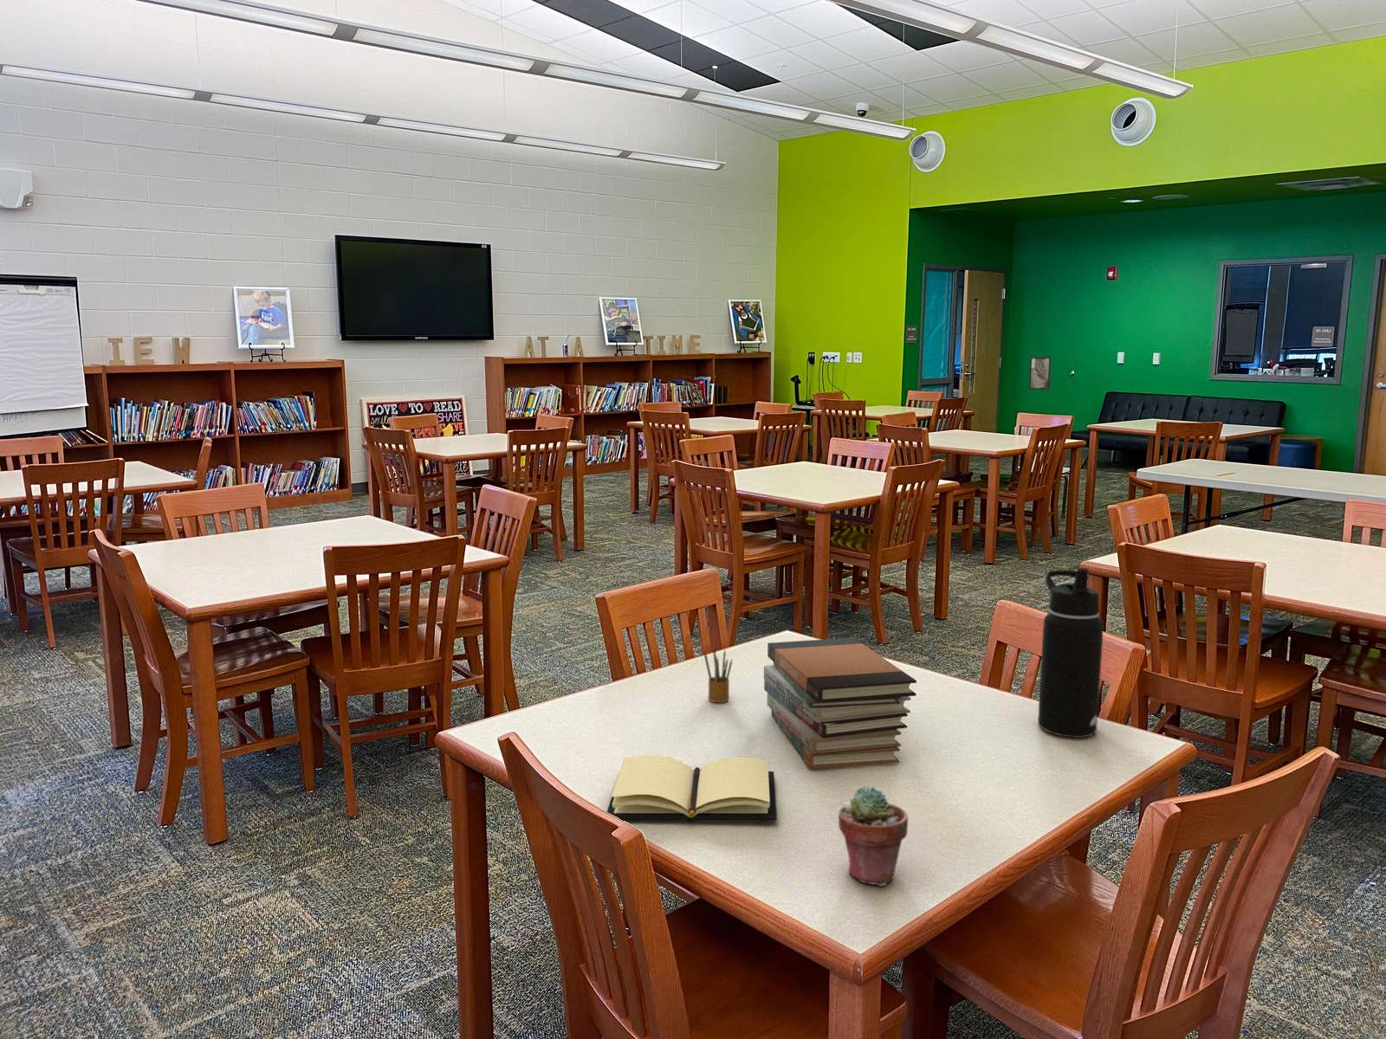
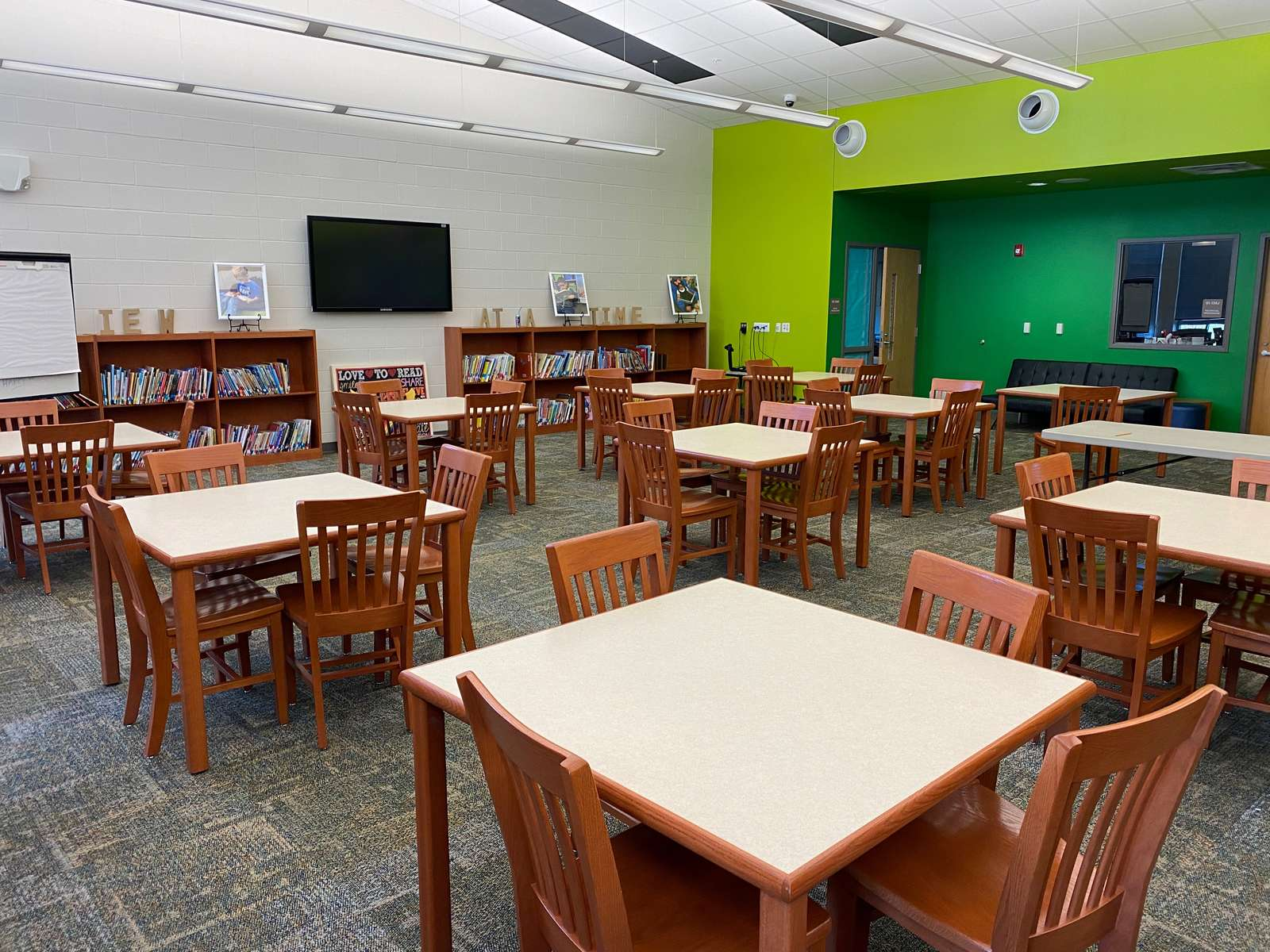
- book (693, 787)
- potted succulent (872, 831)
- water bottle (1068, 645)
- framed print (1039, 373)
- pencil box (717, 673)
- book stack (834, 697)
